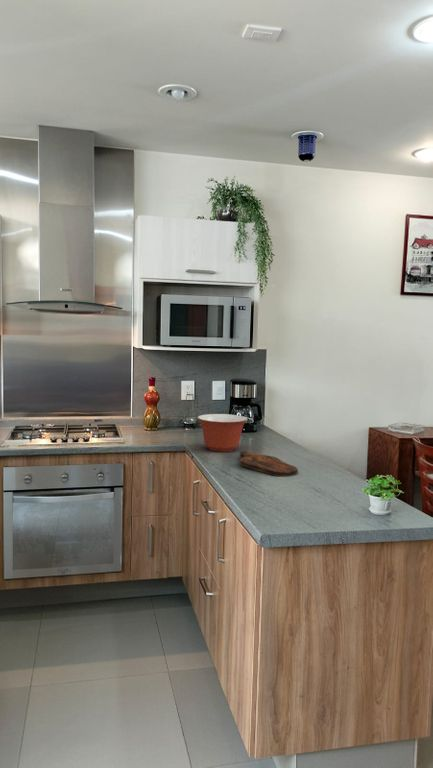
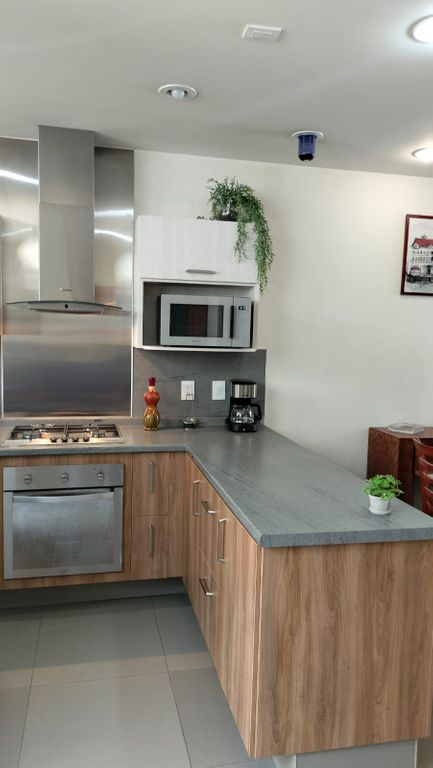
- cutting board (261, 462)
- mixing bowl (222, 433)
